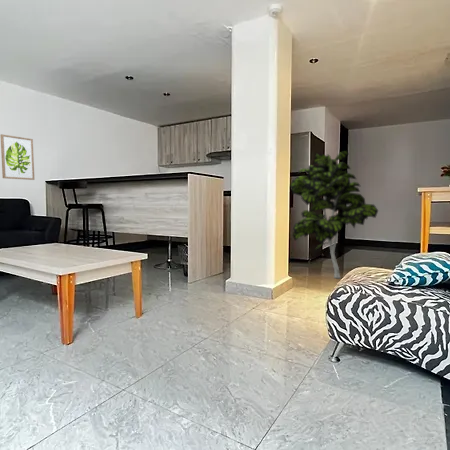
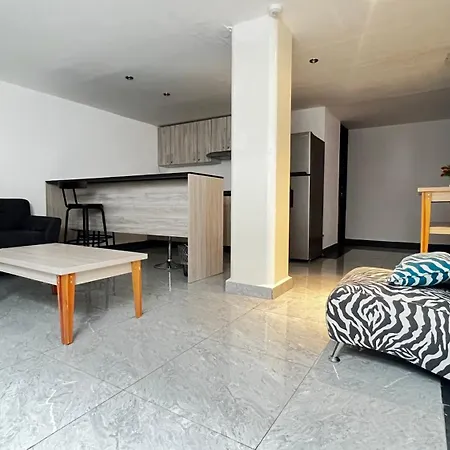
- indoor plant (332, 214)
- wall art (18, 158)
